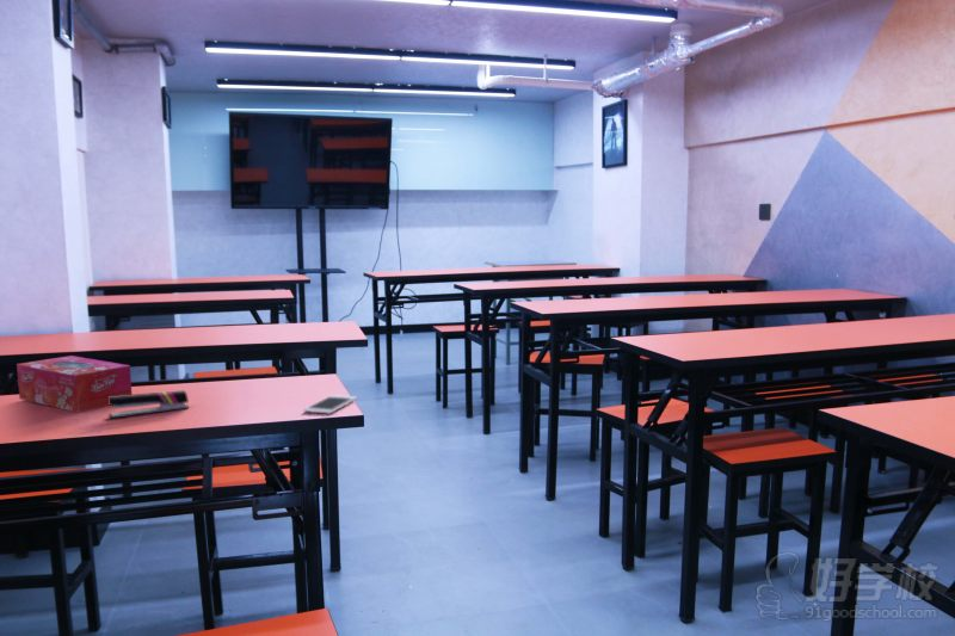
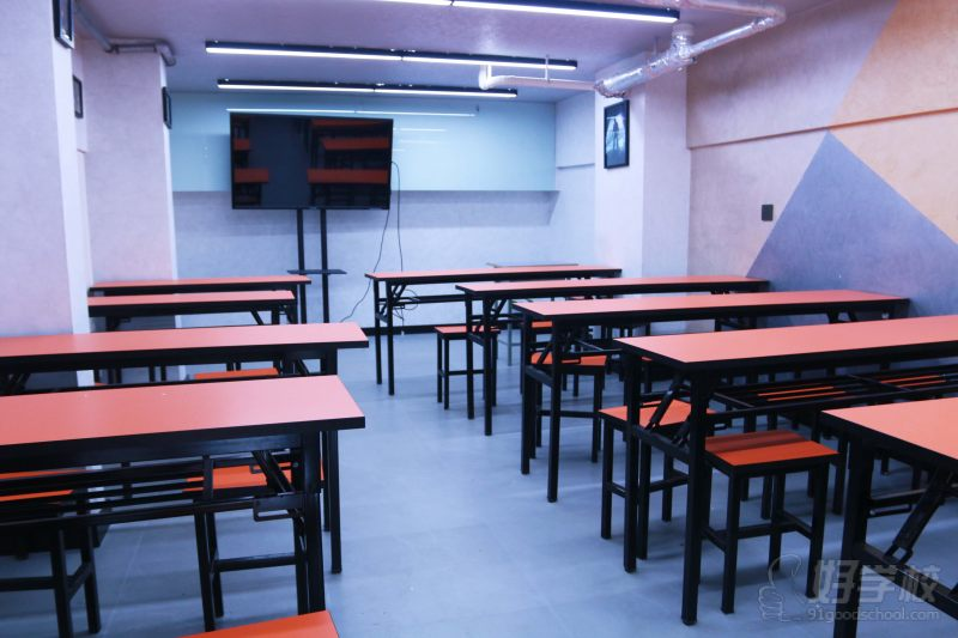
- stapler (149, 402)
- cell phone (331, 403)
- tissue box (74, 382)
